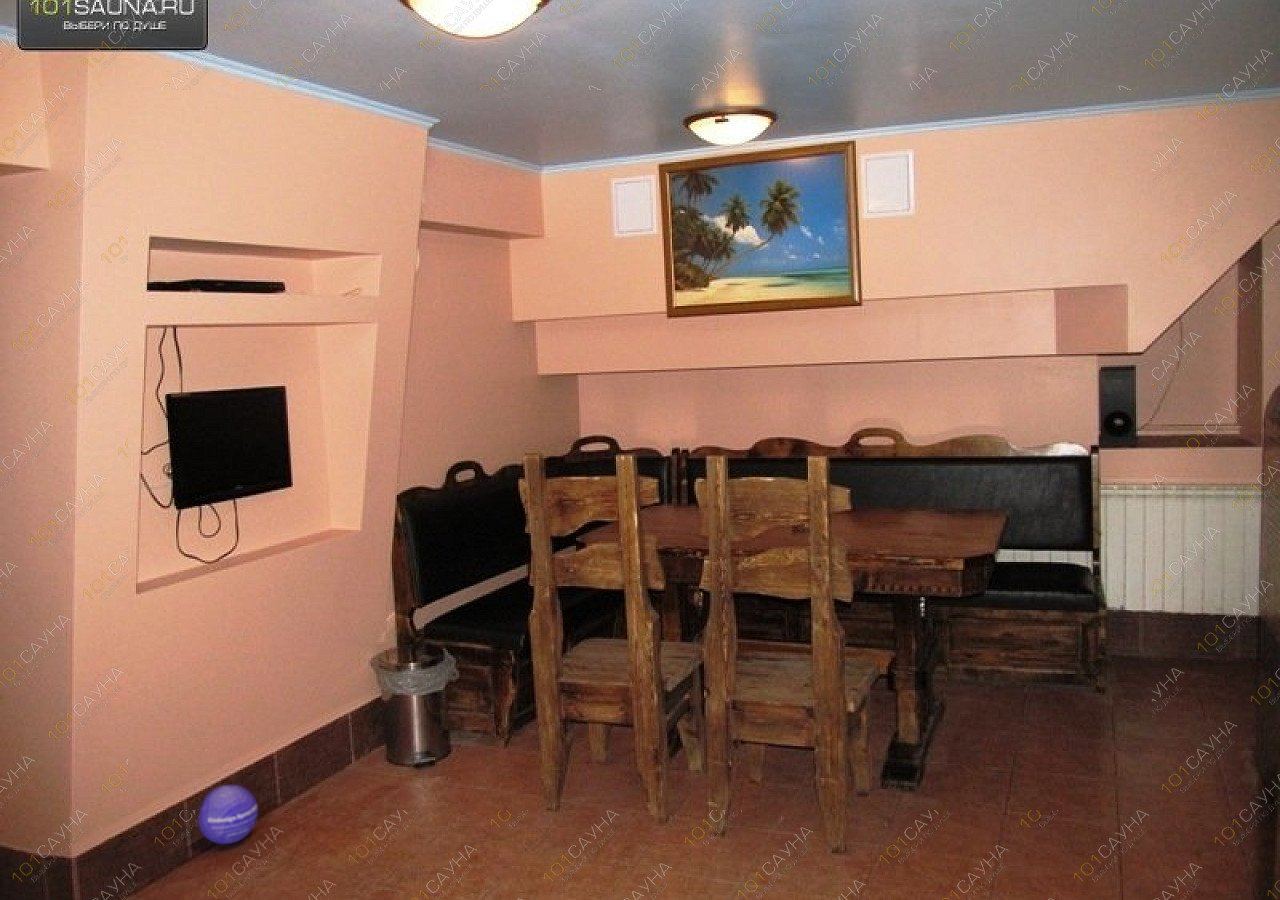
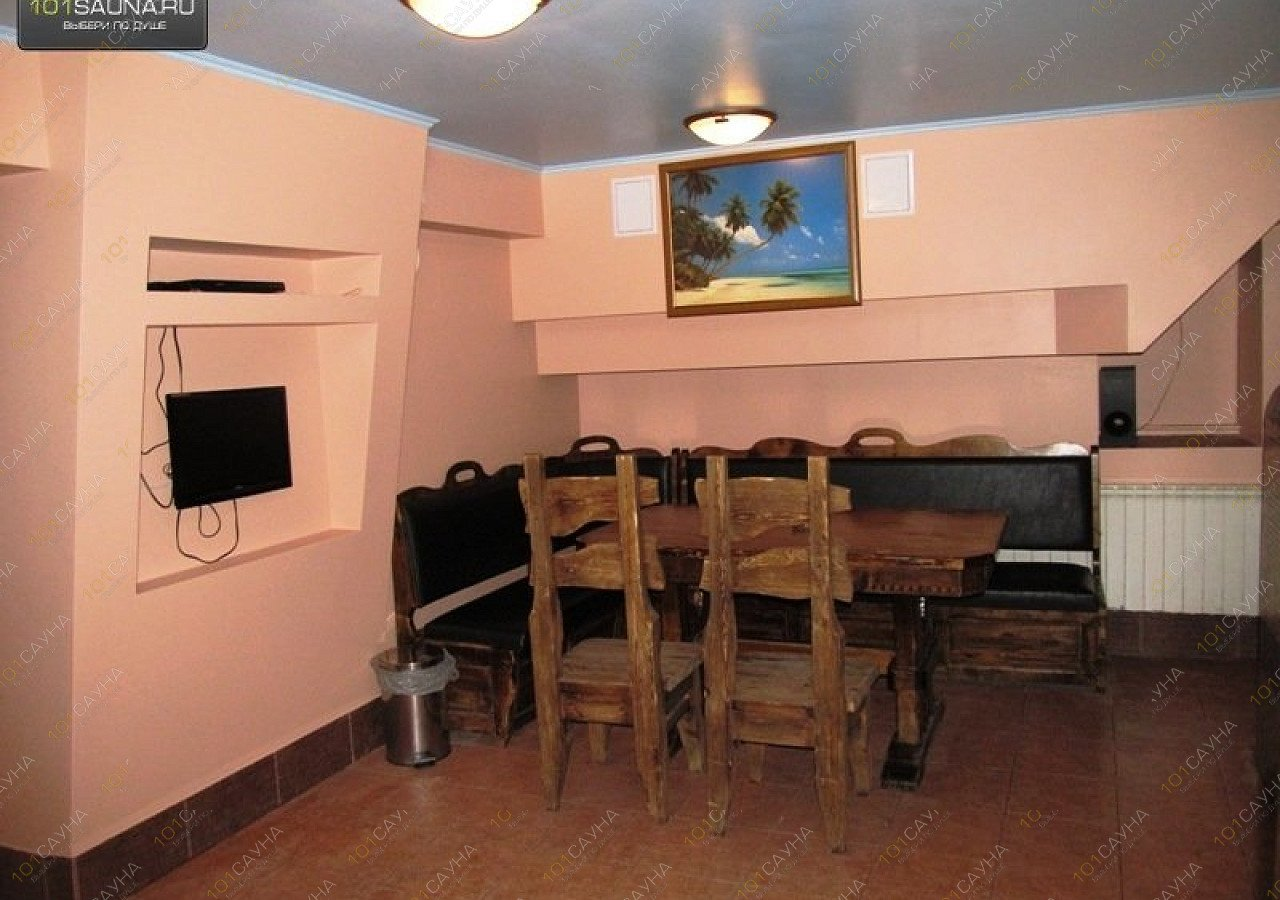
- decorative ball (227, 814)
